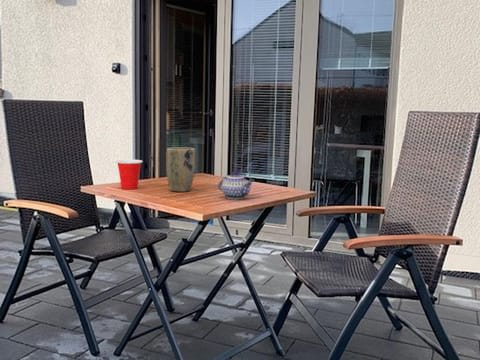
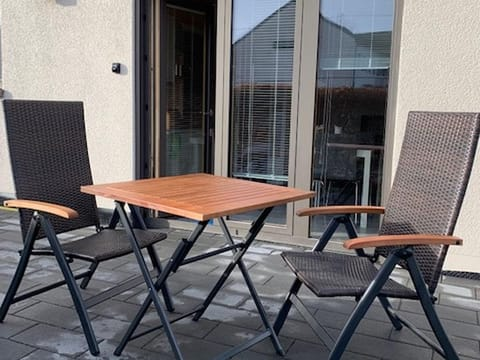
- plant pot (180, 169)
- cup (129, 174)
- teapot (235, 184)
